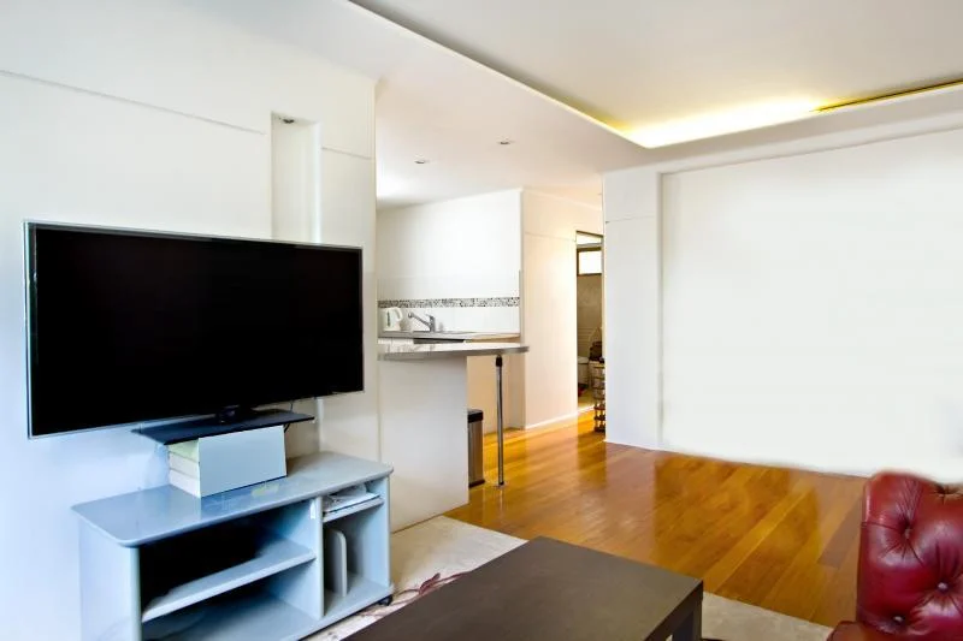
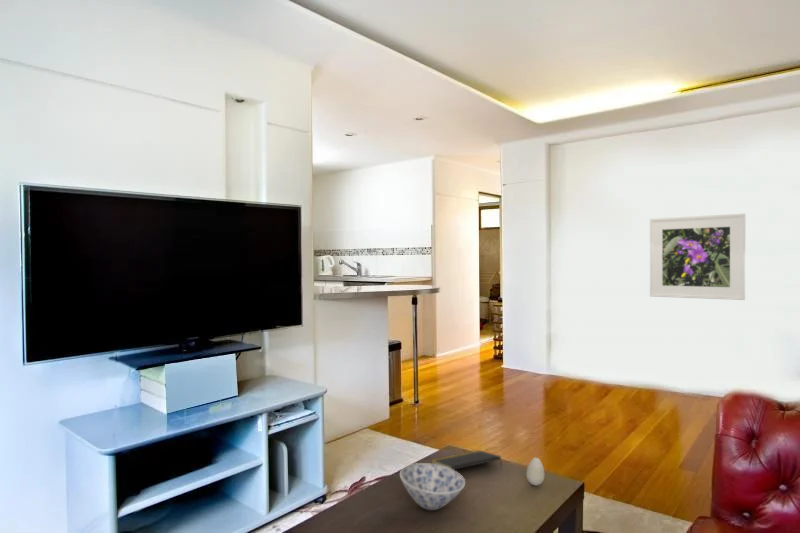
+ bowl (432, 490)
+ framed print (695, 257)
+ notepad (465, 459)
+ decorative egg (535, 471)
